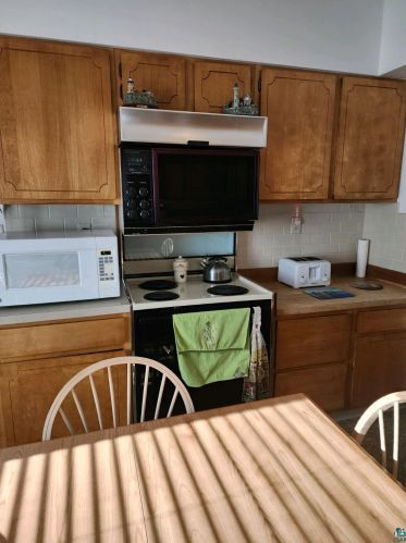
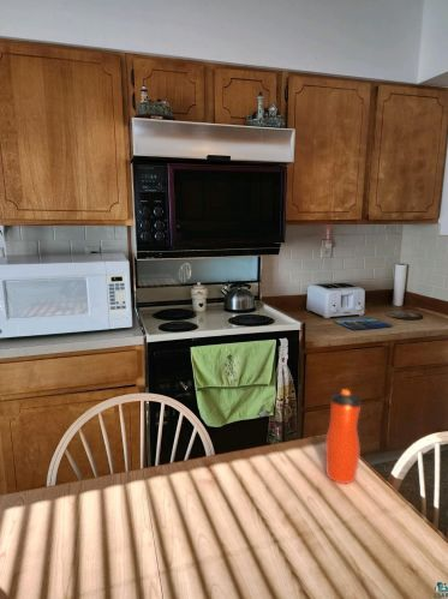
+ water bottle (344, 432)
